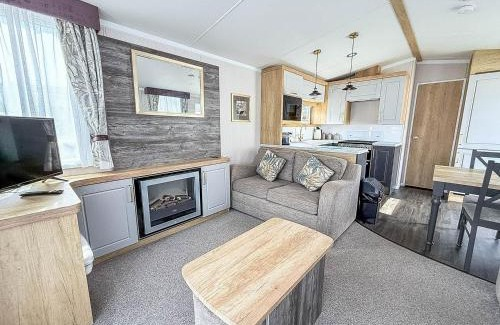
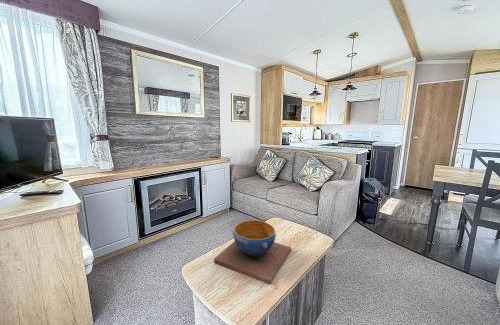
+ decorative bowl (254, 242)
